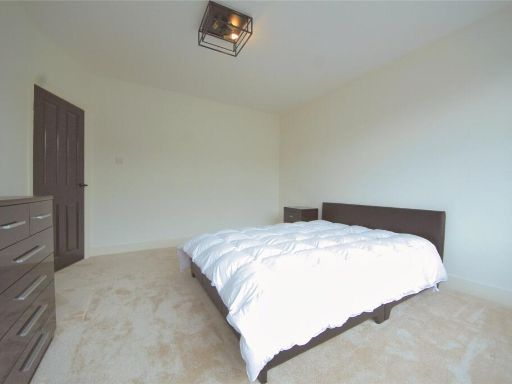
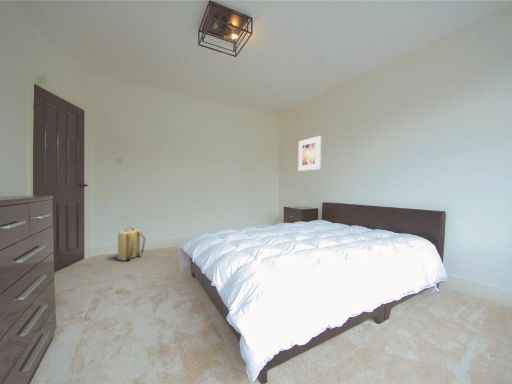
+ backpack (131, 242)
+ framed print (308, 154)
